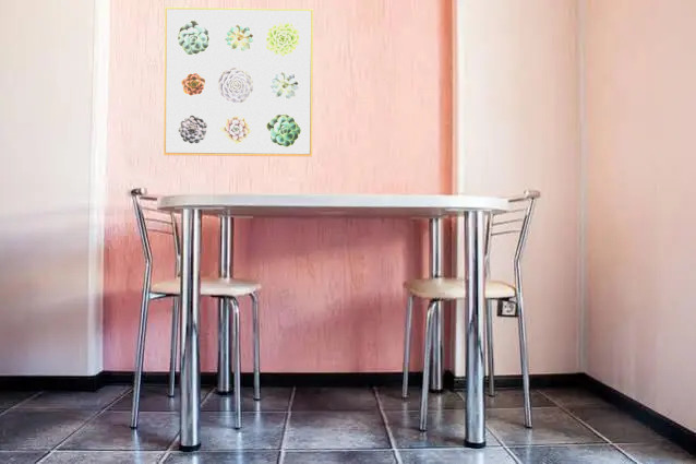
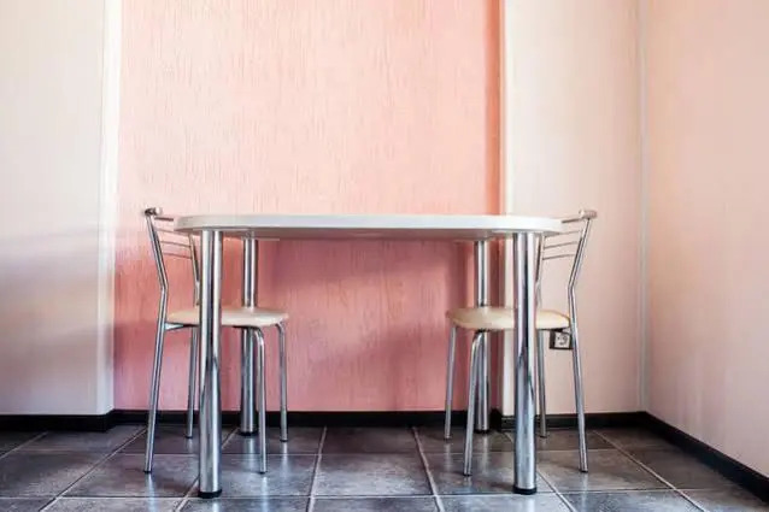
- wall art (238, 82)
